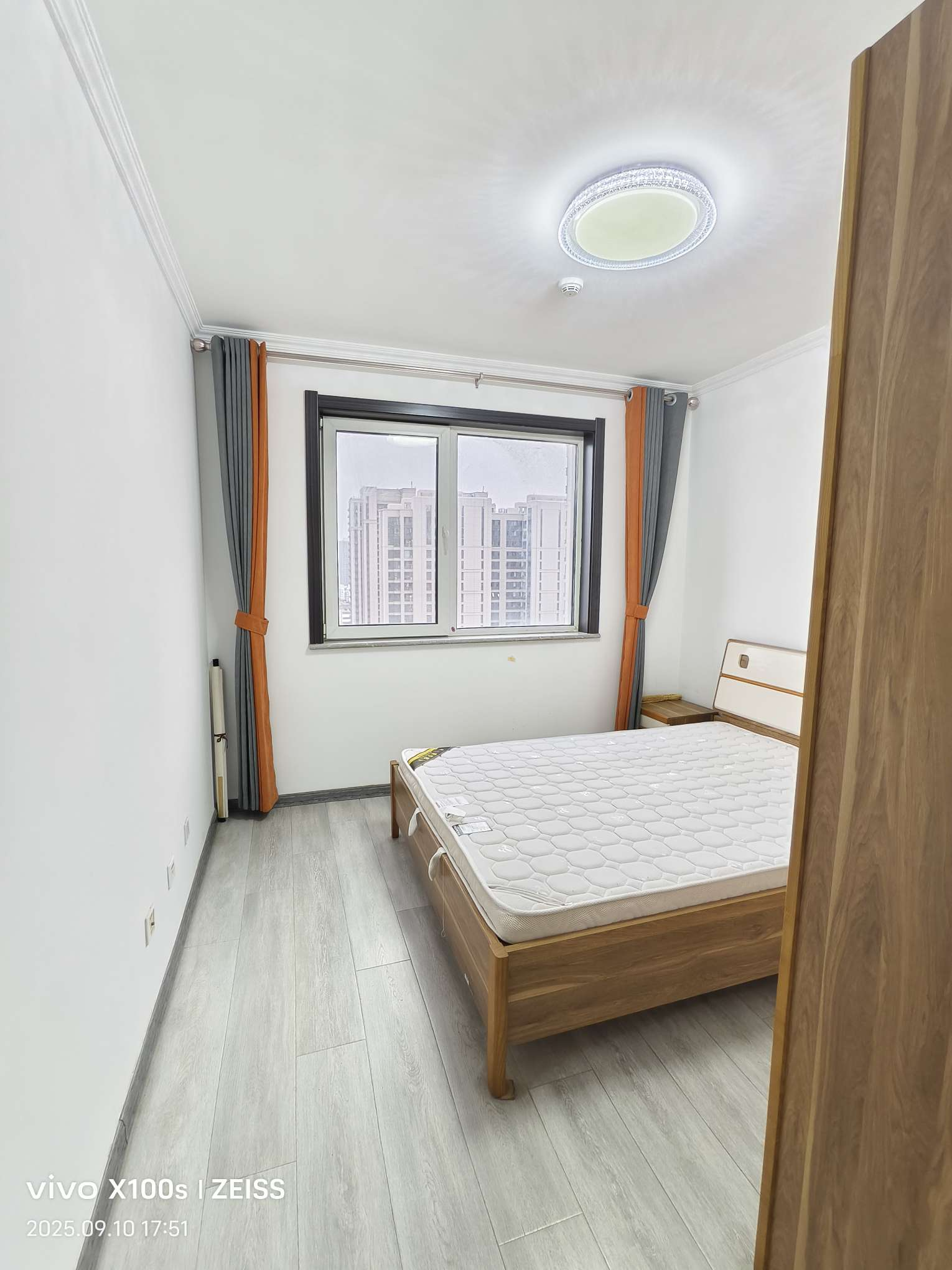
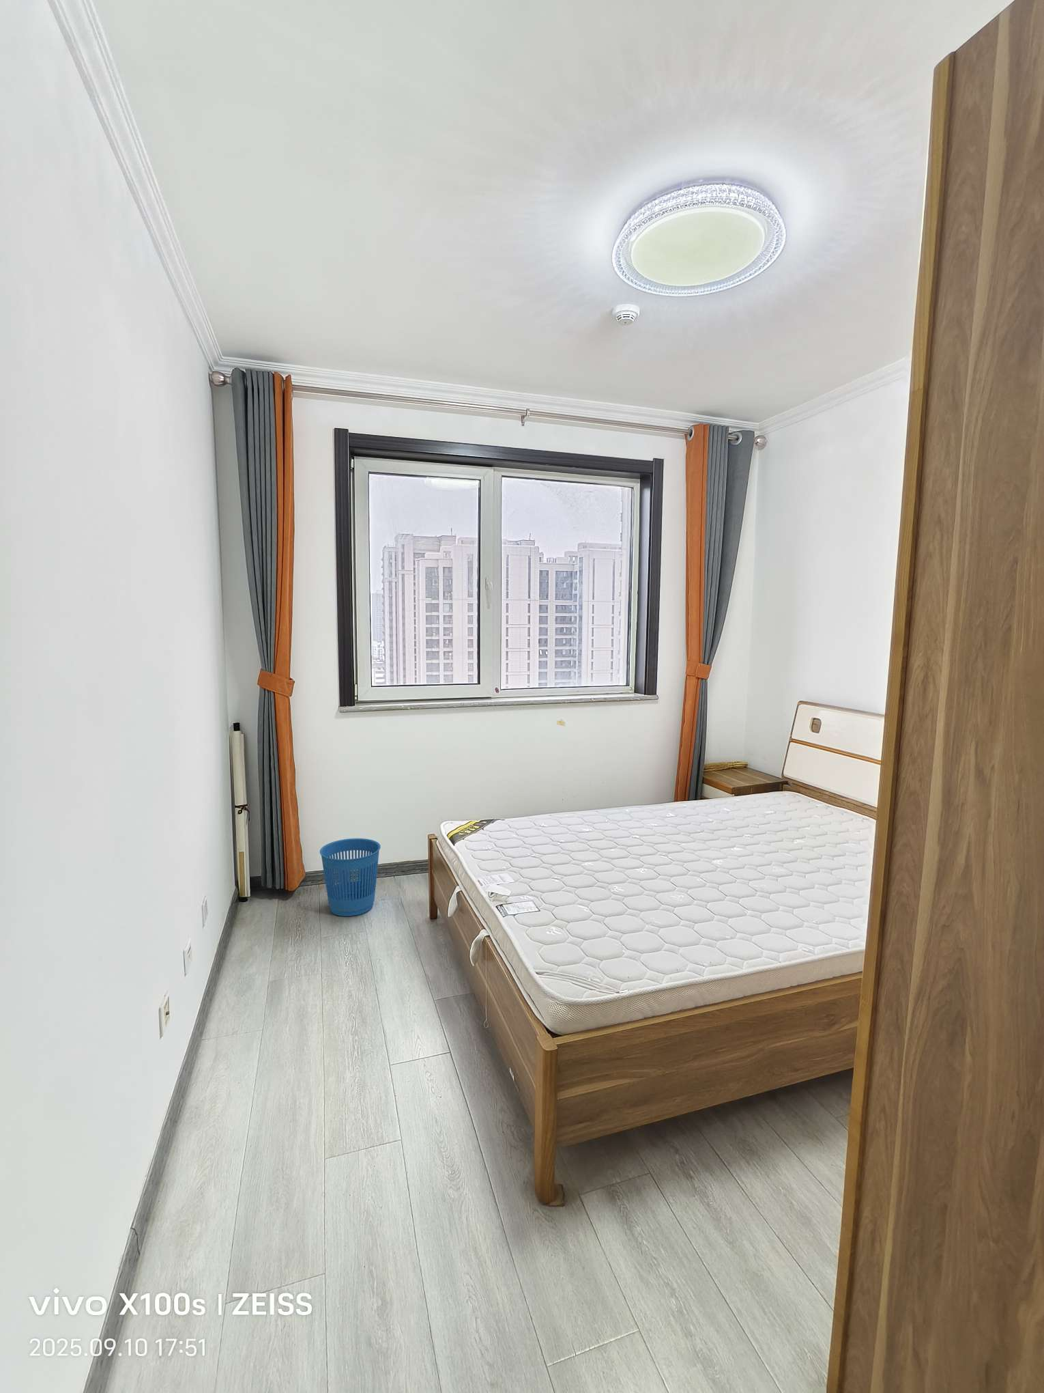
+ wastebasket (350, 877)
